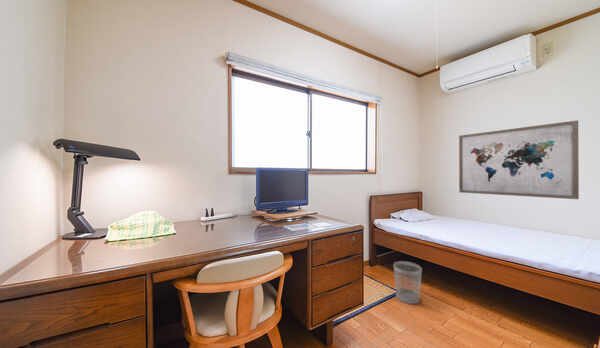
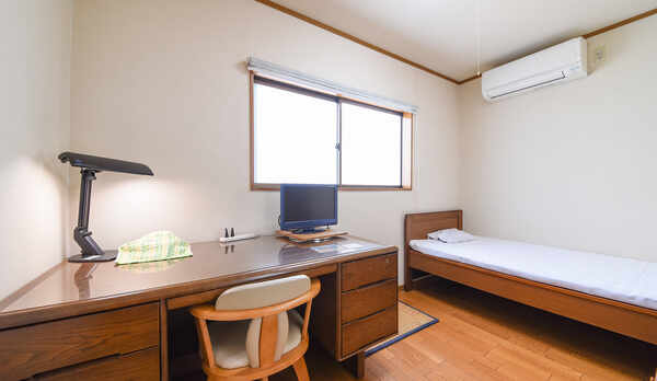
- wastebasket (406, 282)
- wall art (509, 162)
